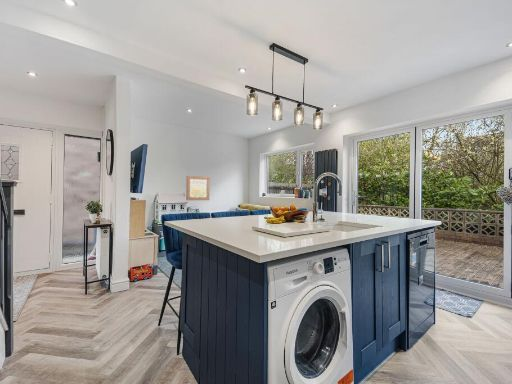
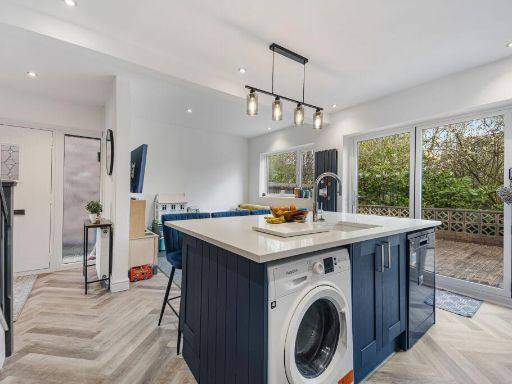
- wall art (198, 188)
